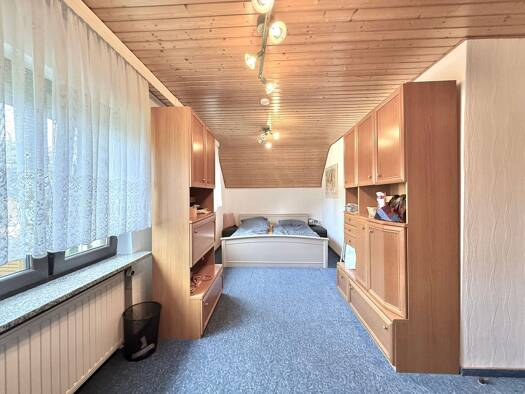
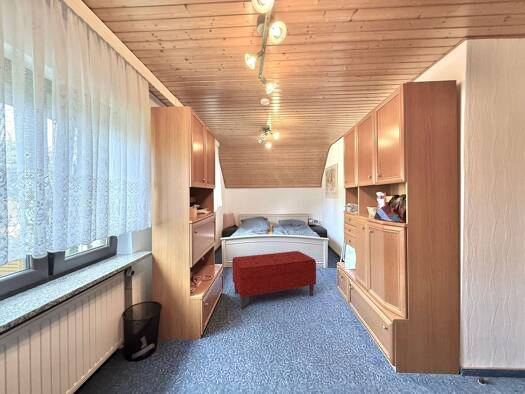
+ bench (273, 276)
